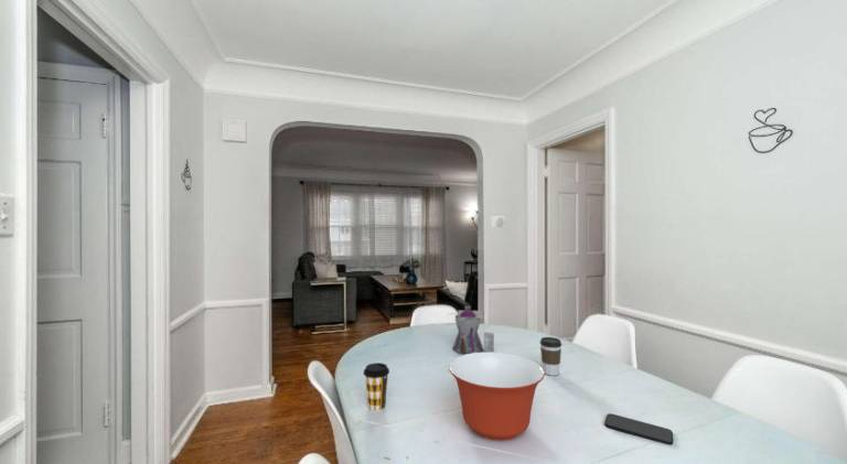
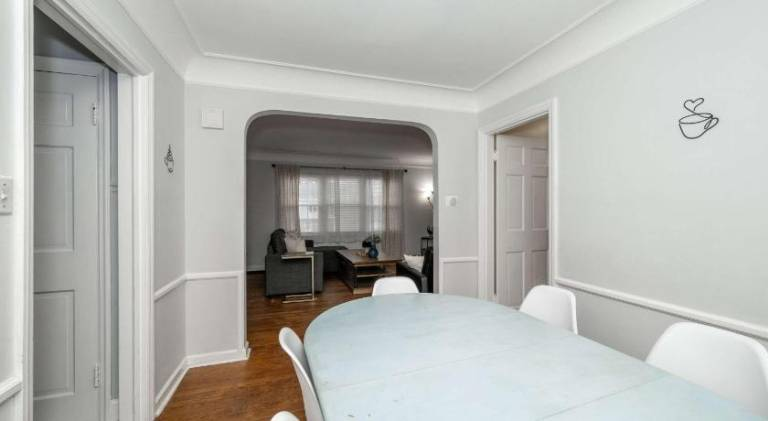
- mixing bowl (495, 397)
- coffee cup (376, 386)
- teapot (471, 330)
- coffee cup (550, 356)
- smartphone (637, 428)
